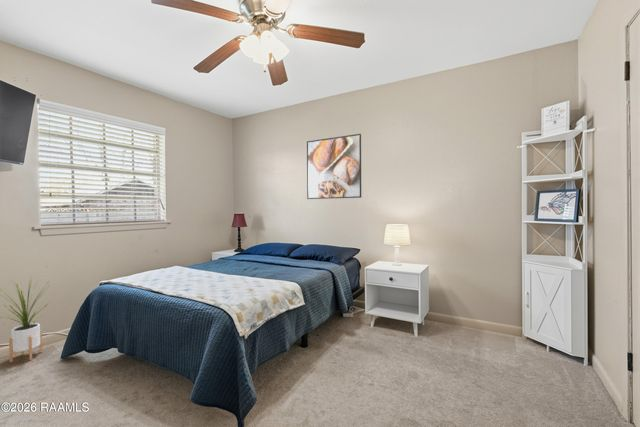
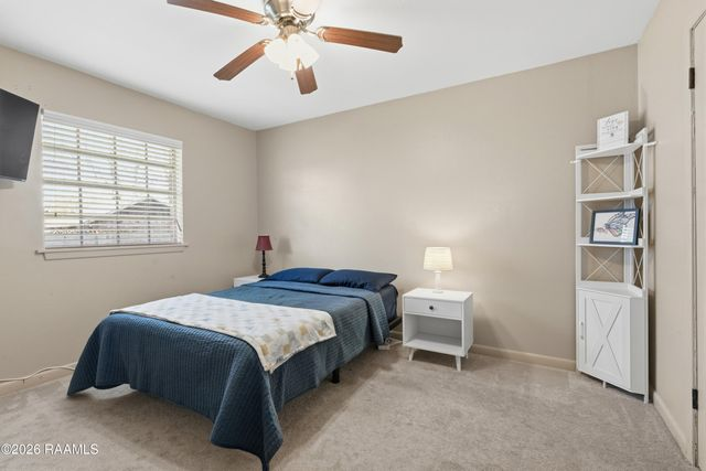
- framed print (332, 168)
- house plant (26, 317)
